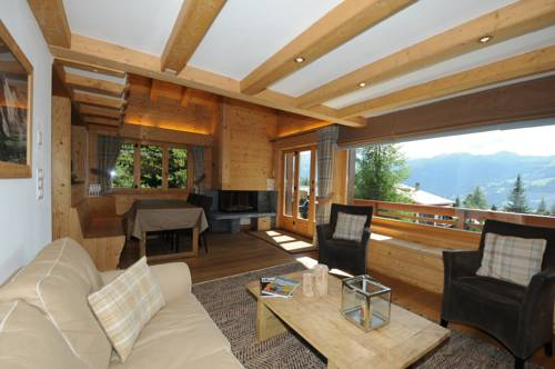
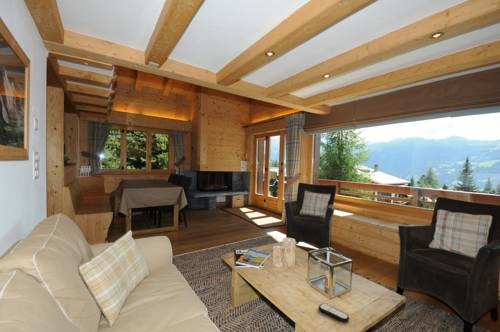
+ remote control (333, 312)
